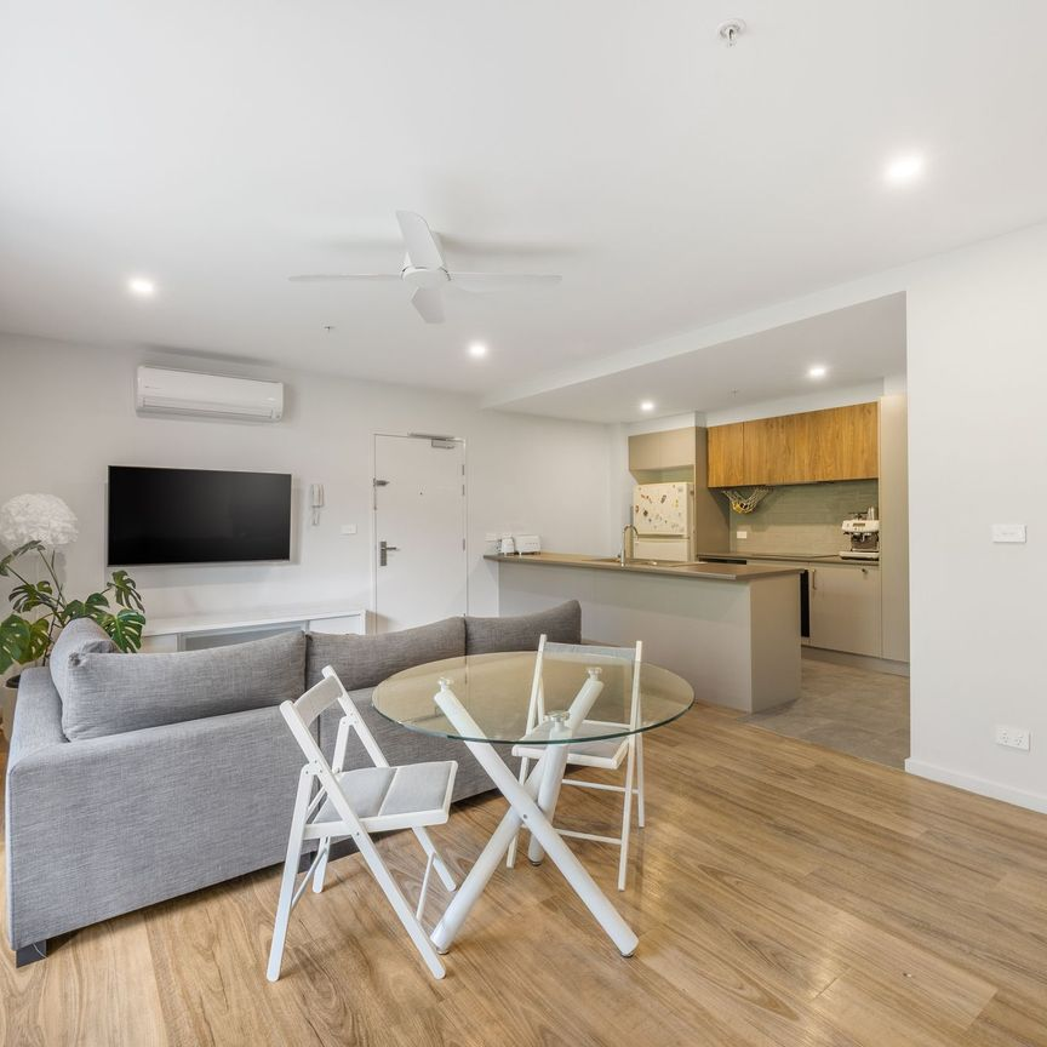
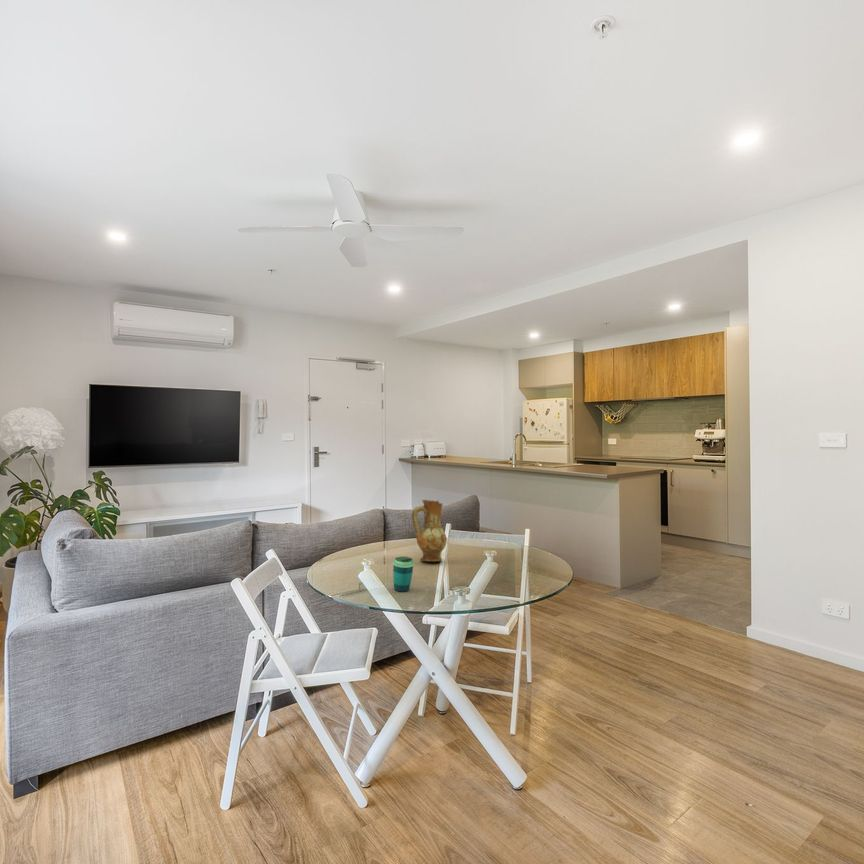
+ ceramic jug (430, 530)
+ cup (403, 574)
